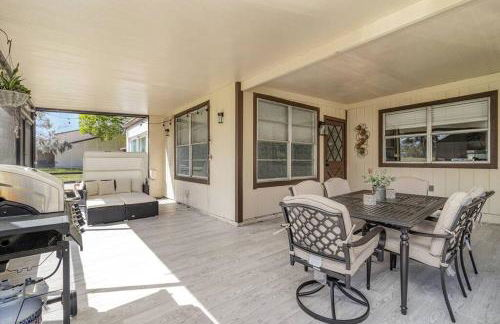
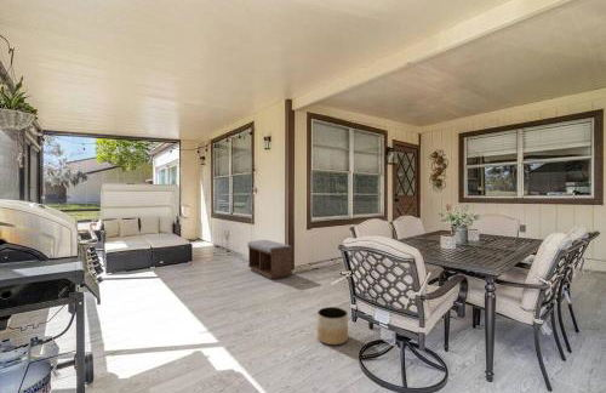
+ bench (268, 257)
+ planter (332, 325)
